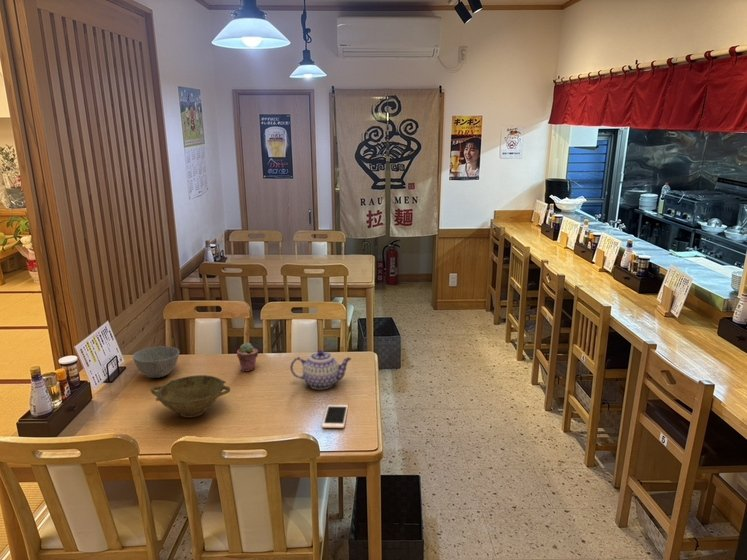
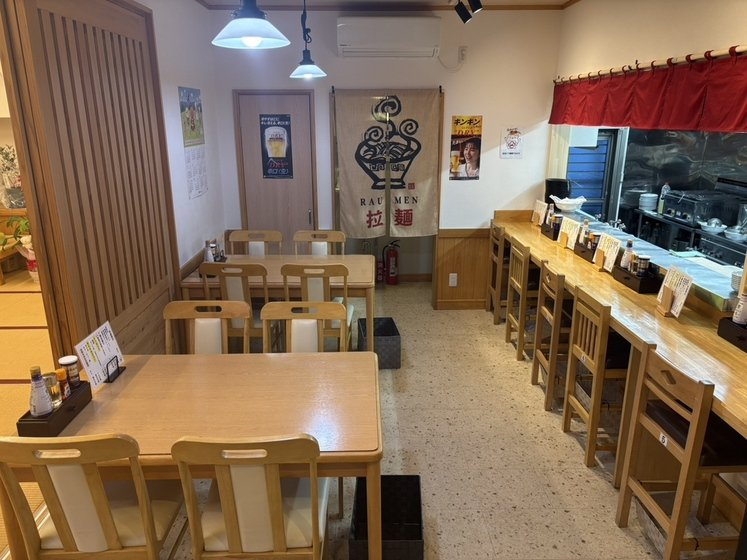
- cell phone (335, 415)
- teapot (320, 367)
- bowl (157, 363)
- bowl (192, 399)
- potted succulent (247, 356)
